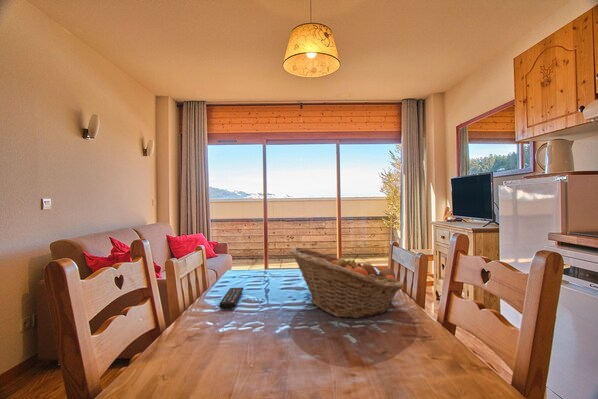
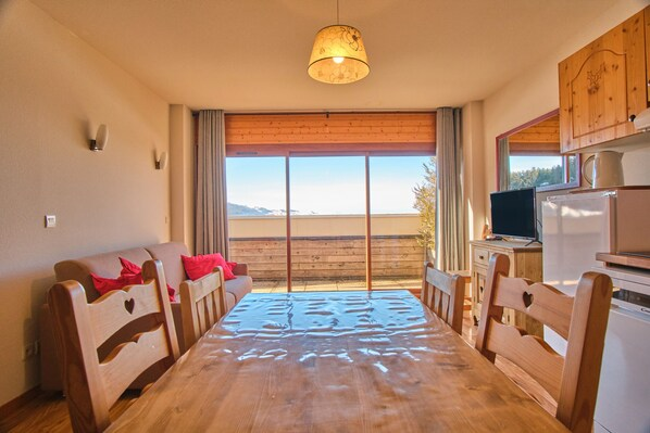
- remote control (232, 296)
- fruit basket (343, 275)
